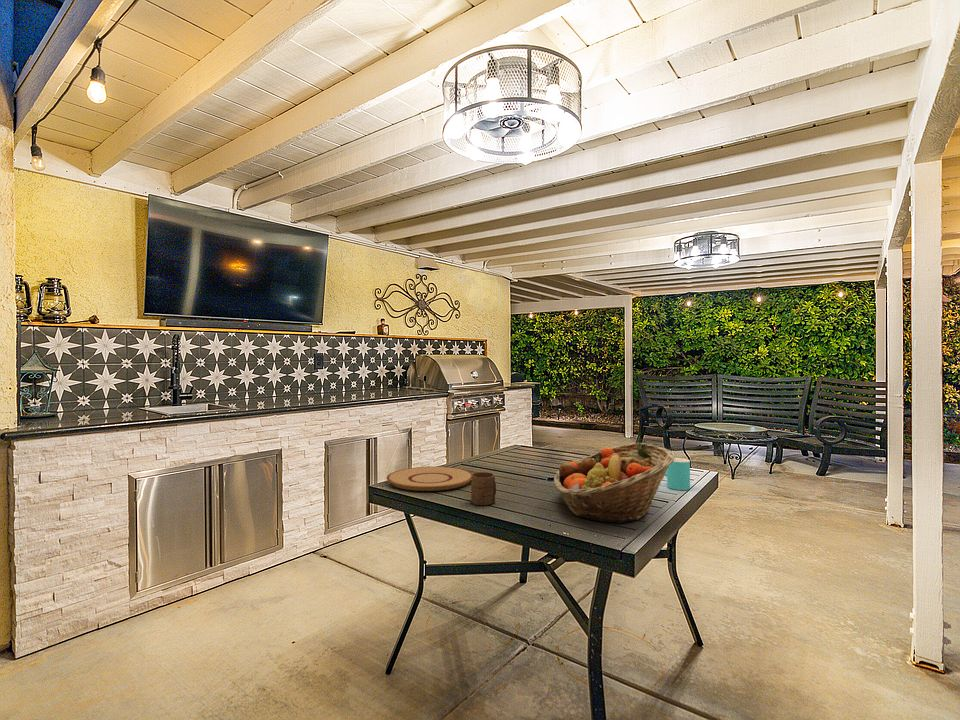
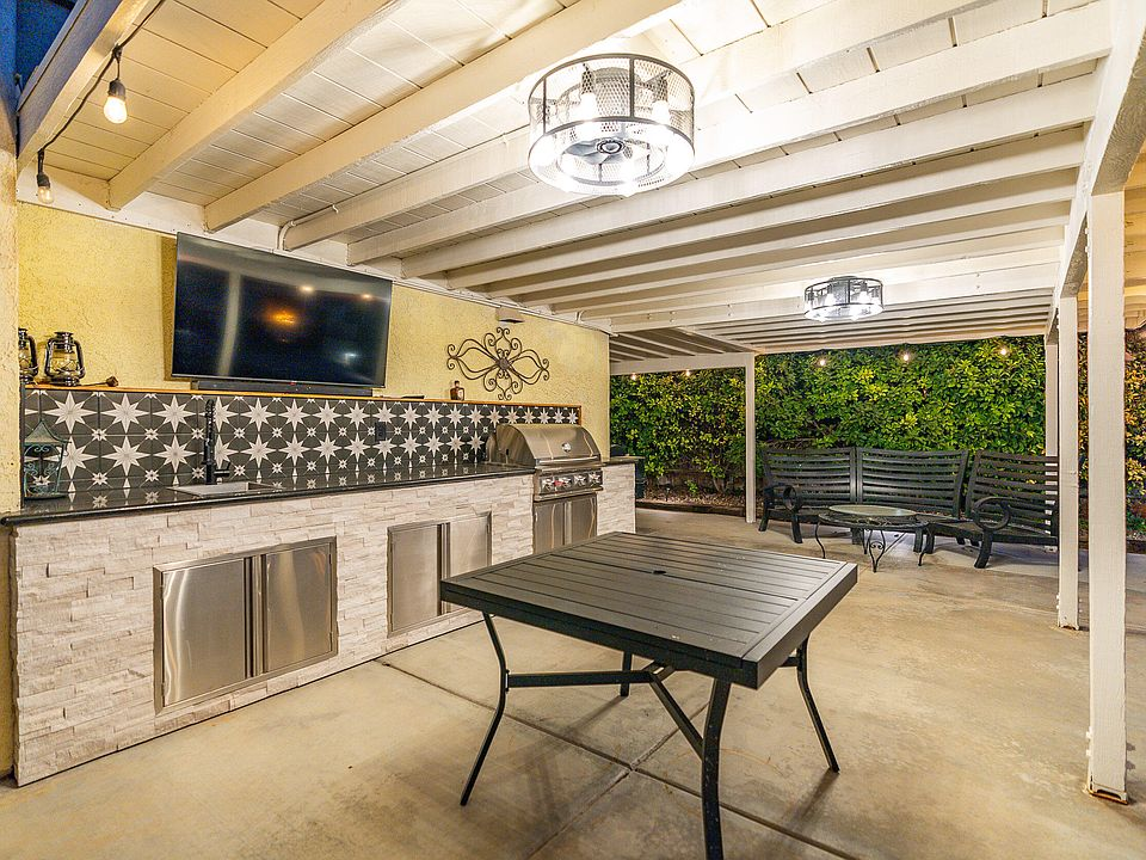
- fruit basket (611, 477)
- plate (430, 478)
- cup (675, 472)
- cup (483, 488)
